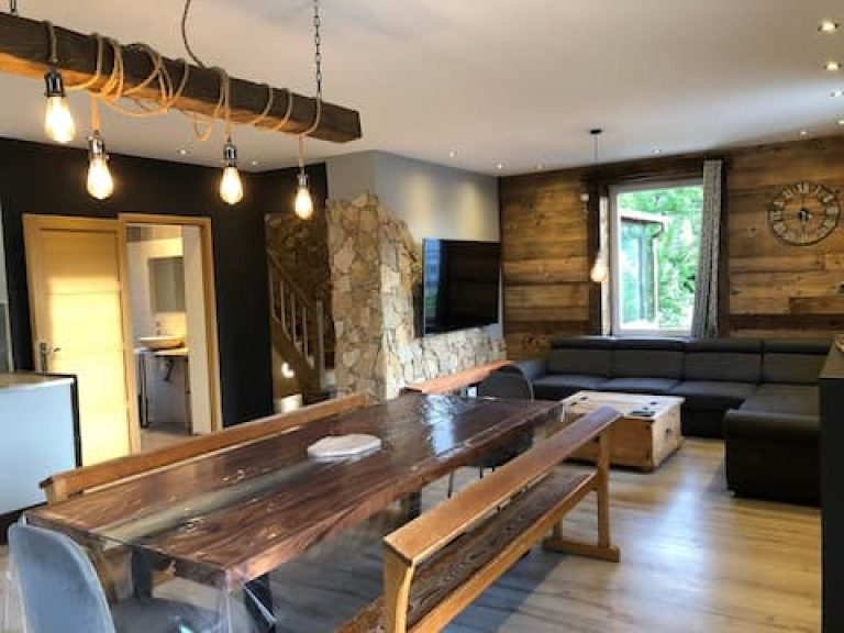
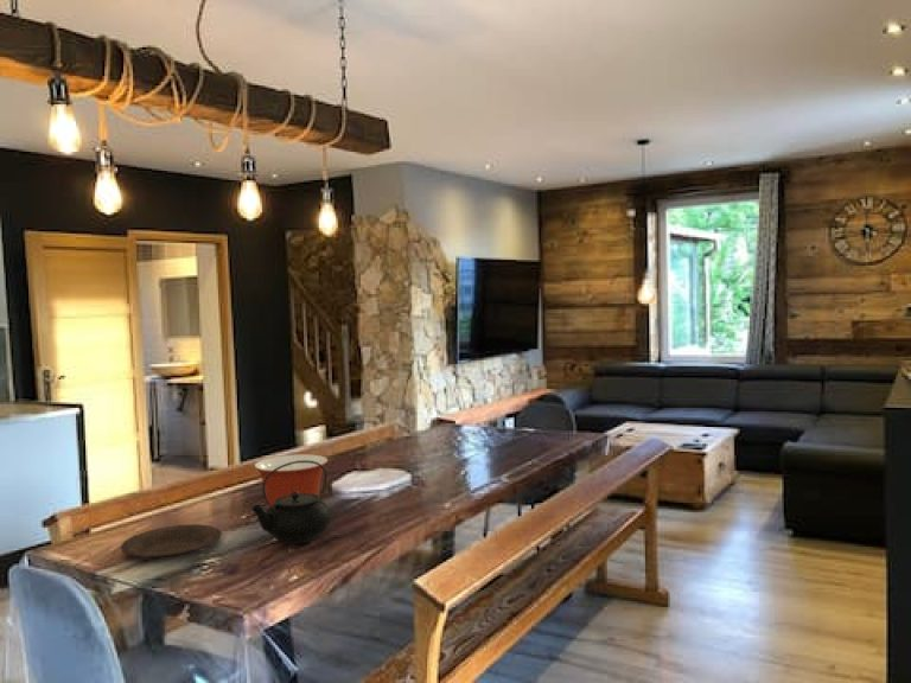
+ mixing bowl (292, 484)
+ plate (172, 543)
+ teapot (291, 502)
